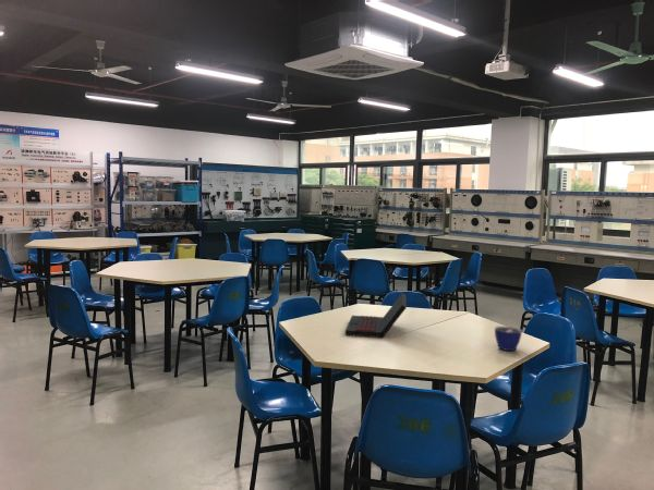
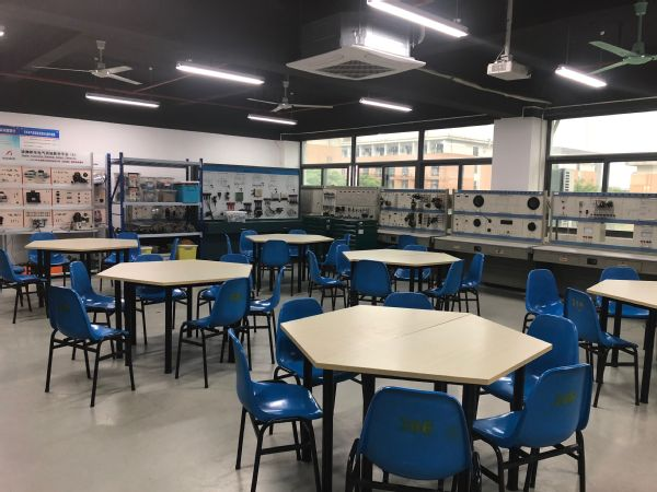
- laptop (377, 317)
- cup (508, 338)
